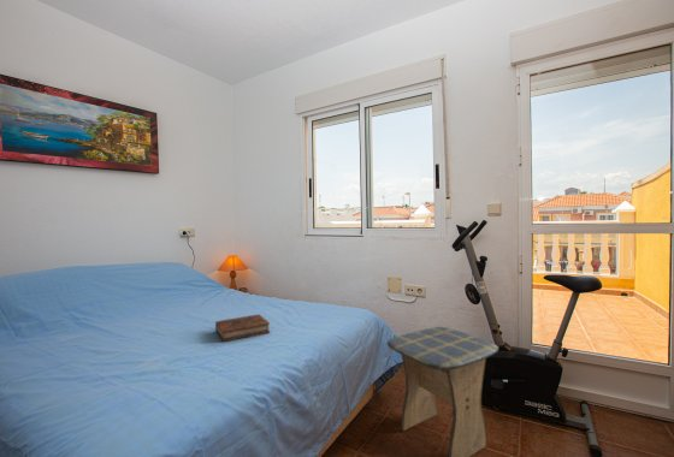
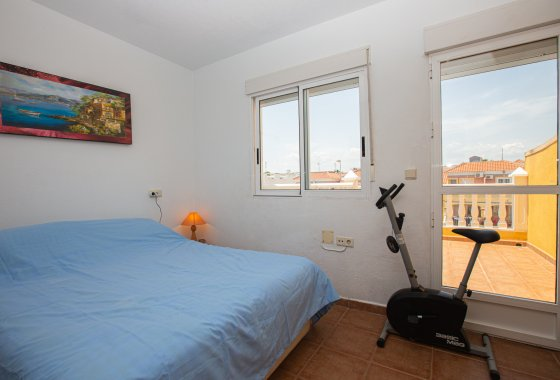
- book (242, 326)
- stool (442, 390)
